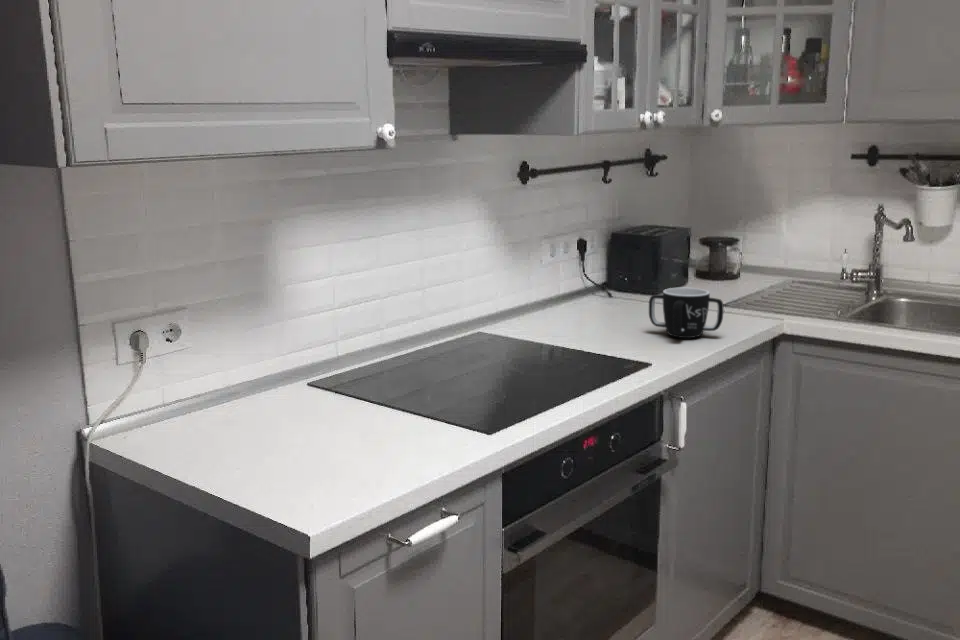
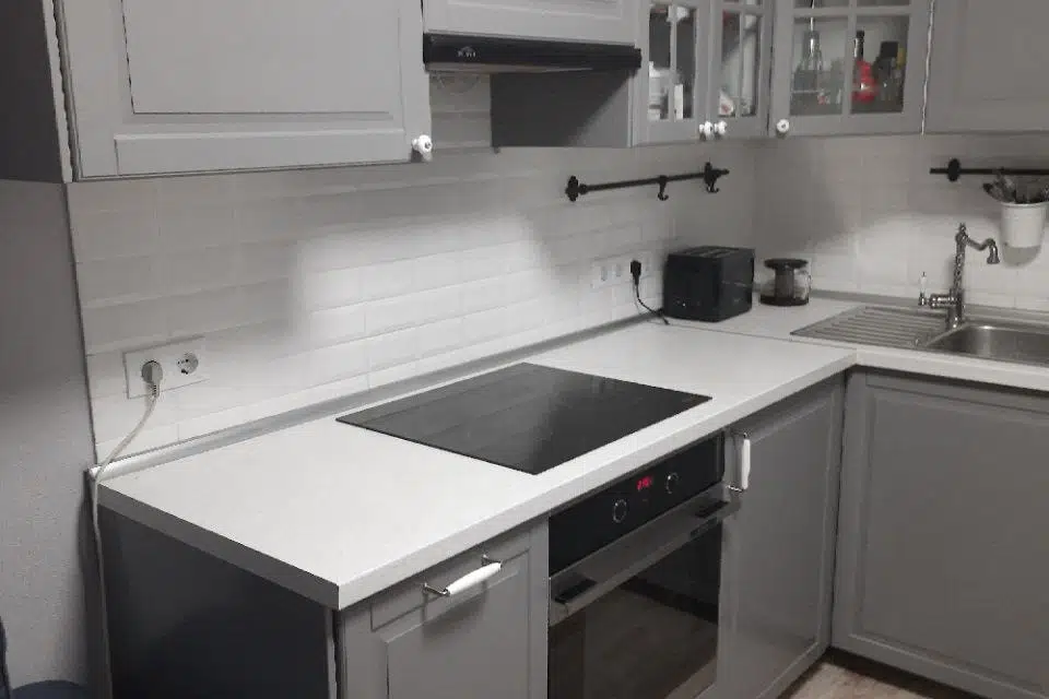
- mug (685, 313)
